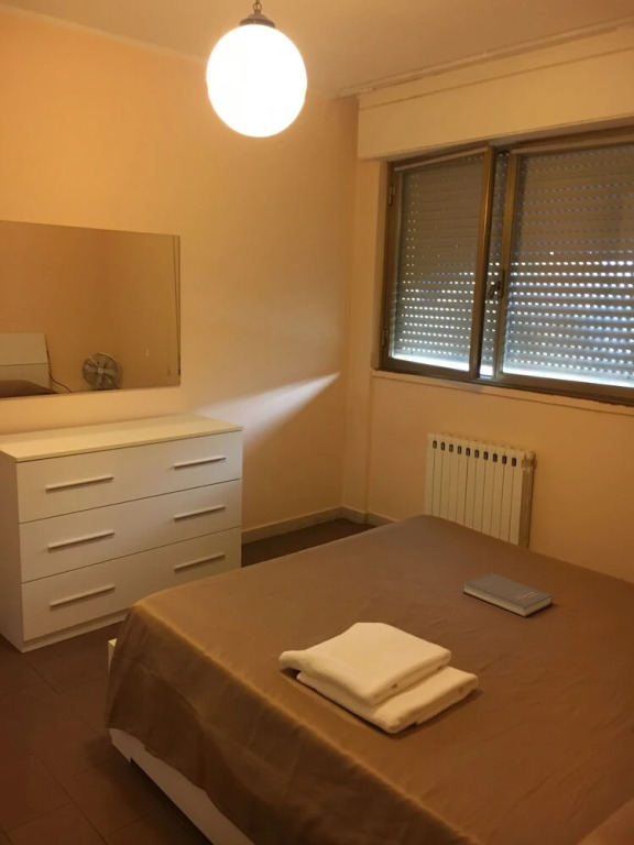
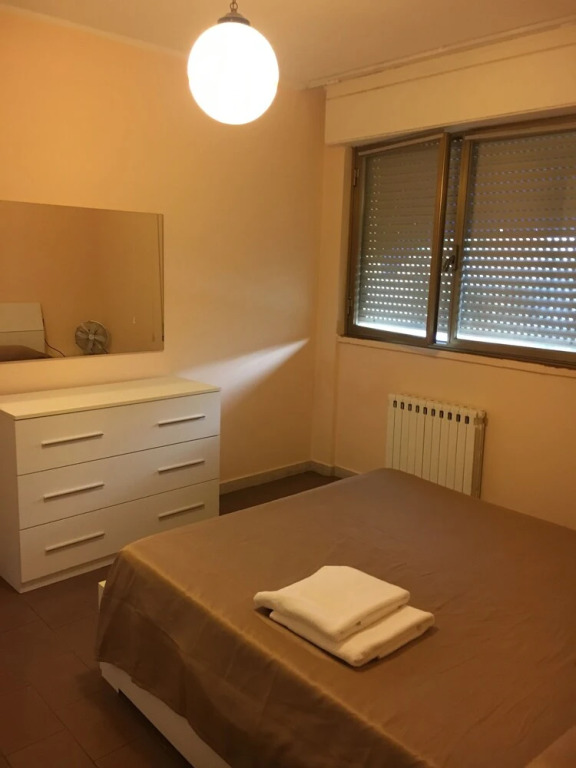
- book (506, 593)
